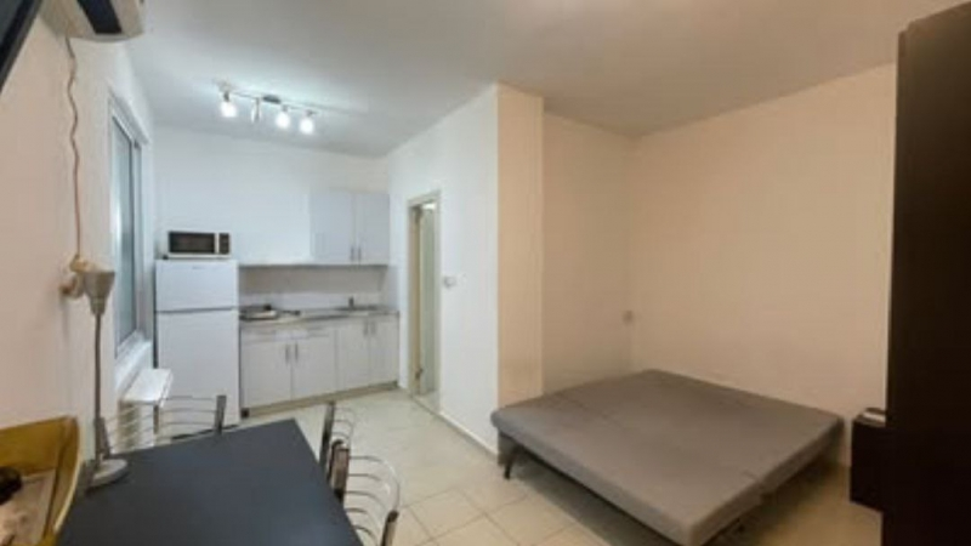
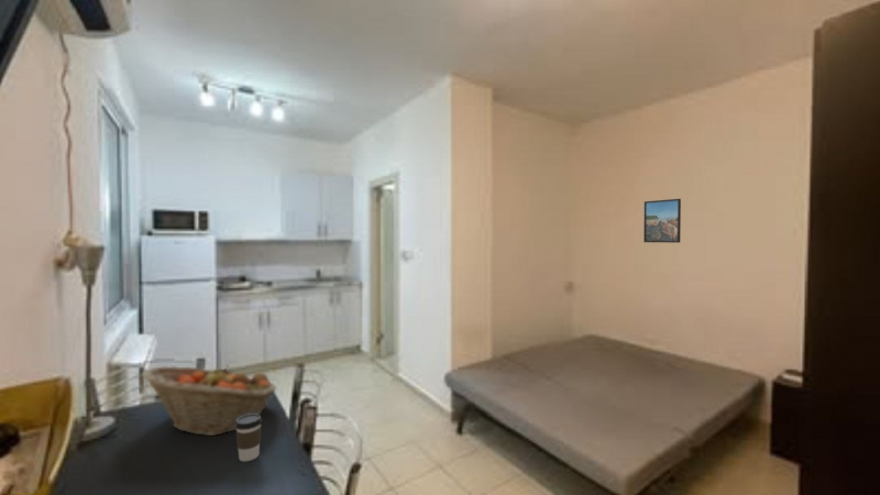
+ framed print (661, 221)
+ coffee cup (249, 437)
+ fruit basket (212, 389)
